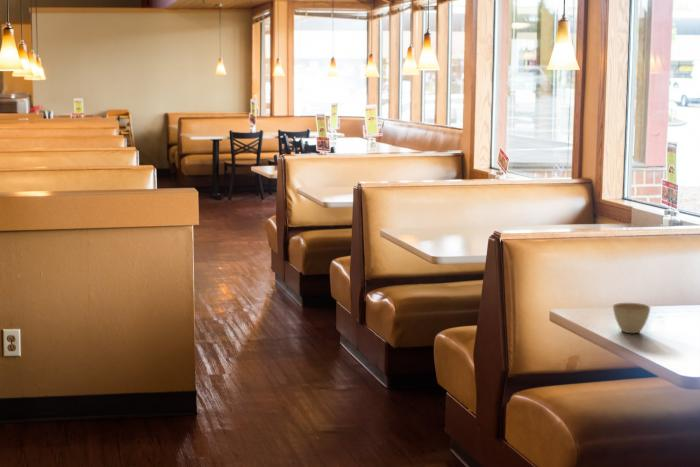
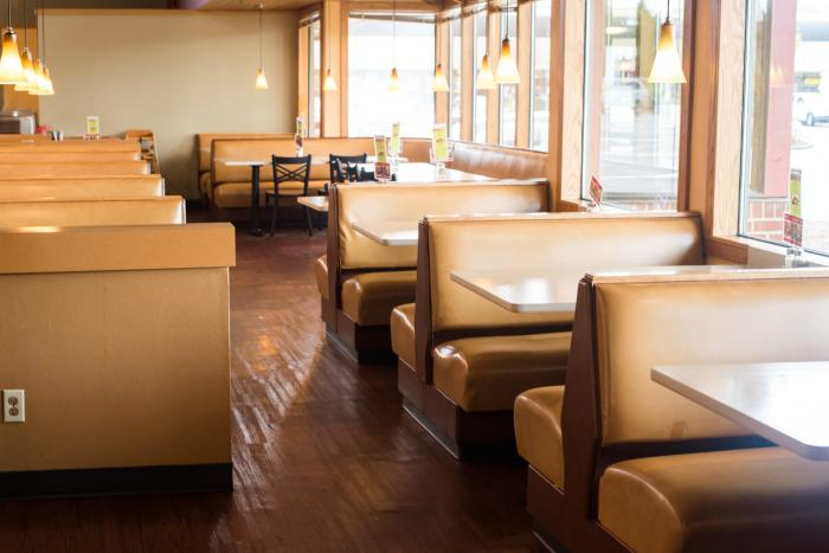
- flower pot (631, 318)
